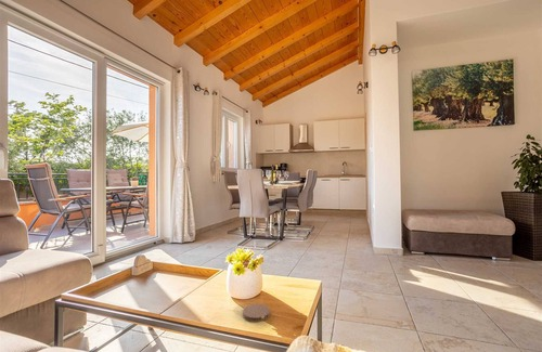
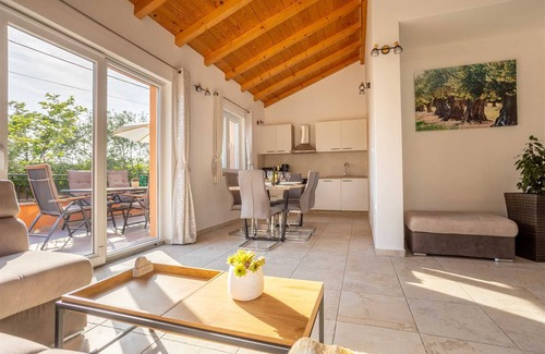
- coaster (256, 312)
